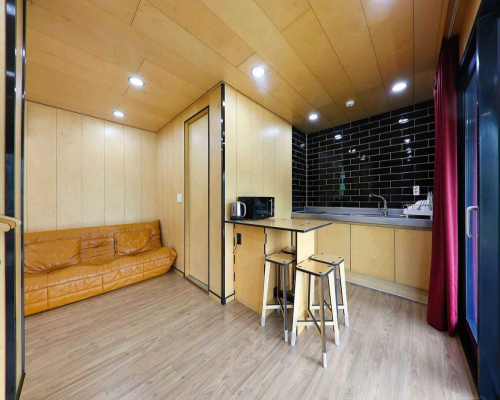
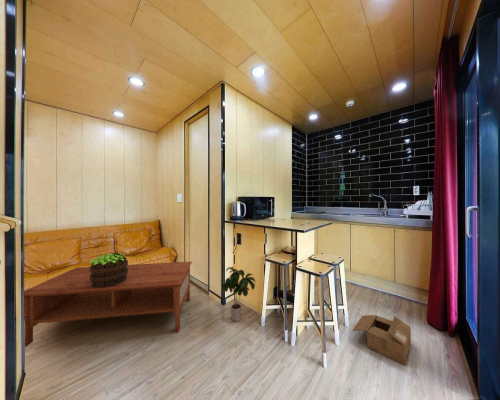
+ potted plant (109, 267)
+ coffee table (122, 296)
+ cardboard box (381, 330)
+ potted plant (236, 293)
